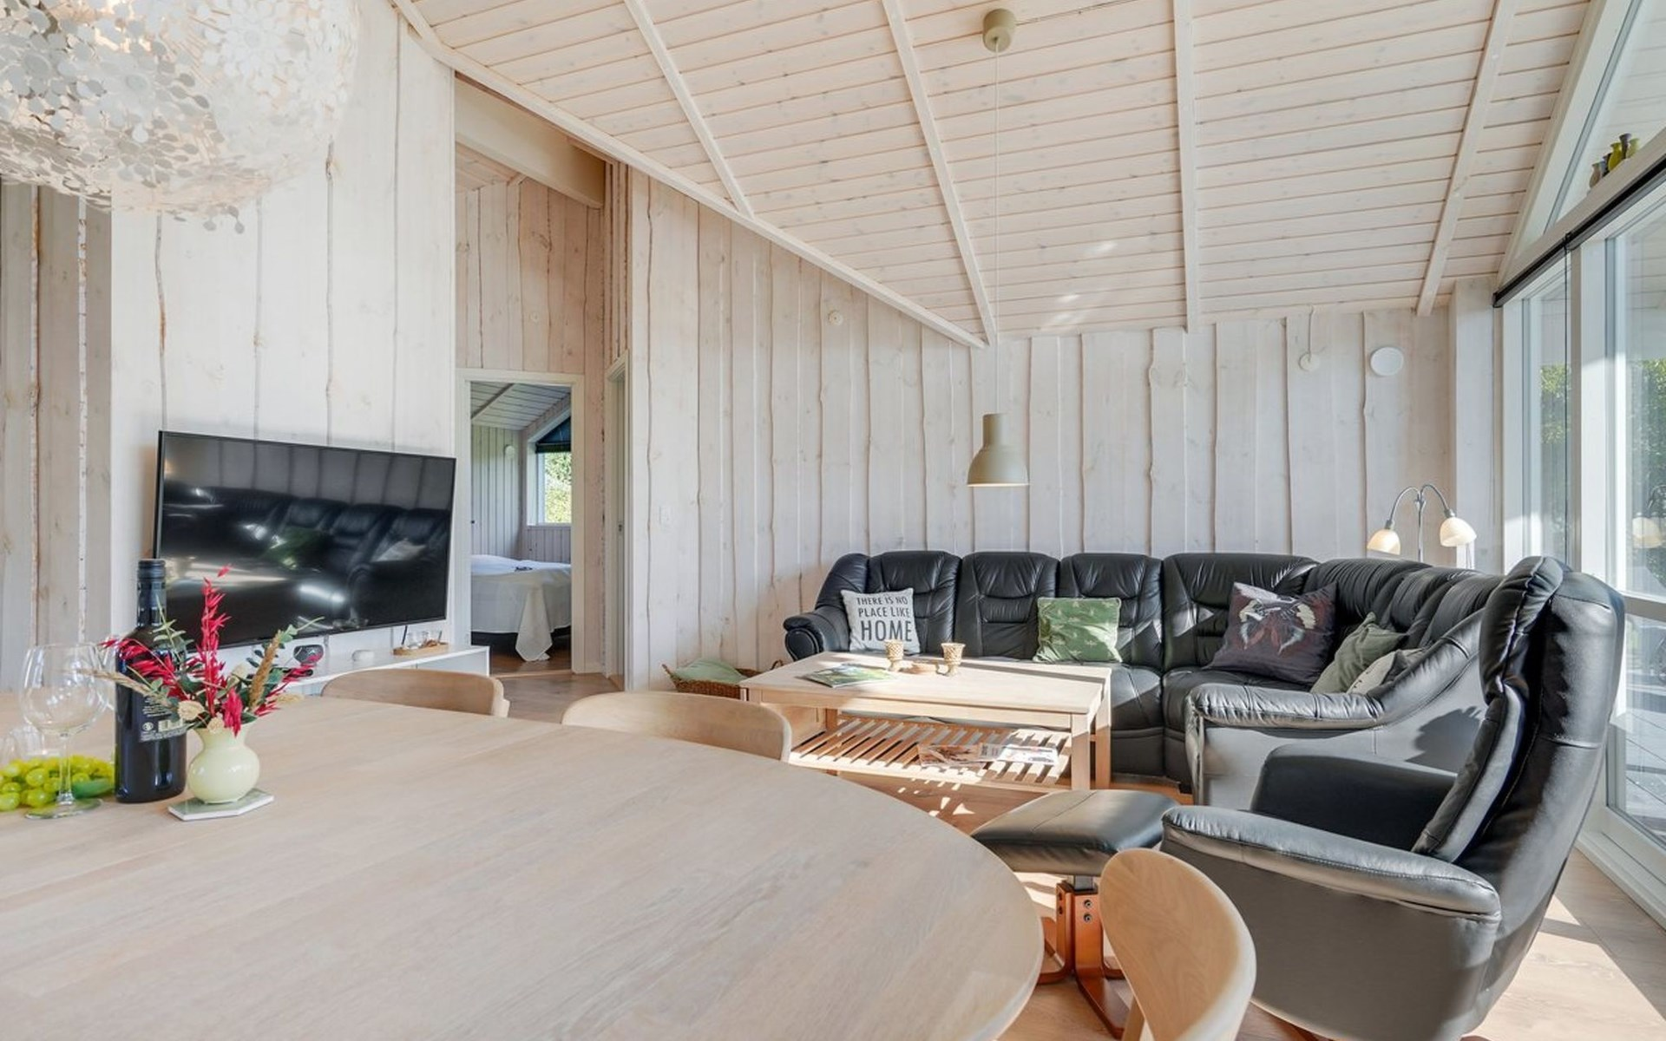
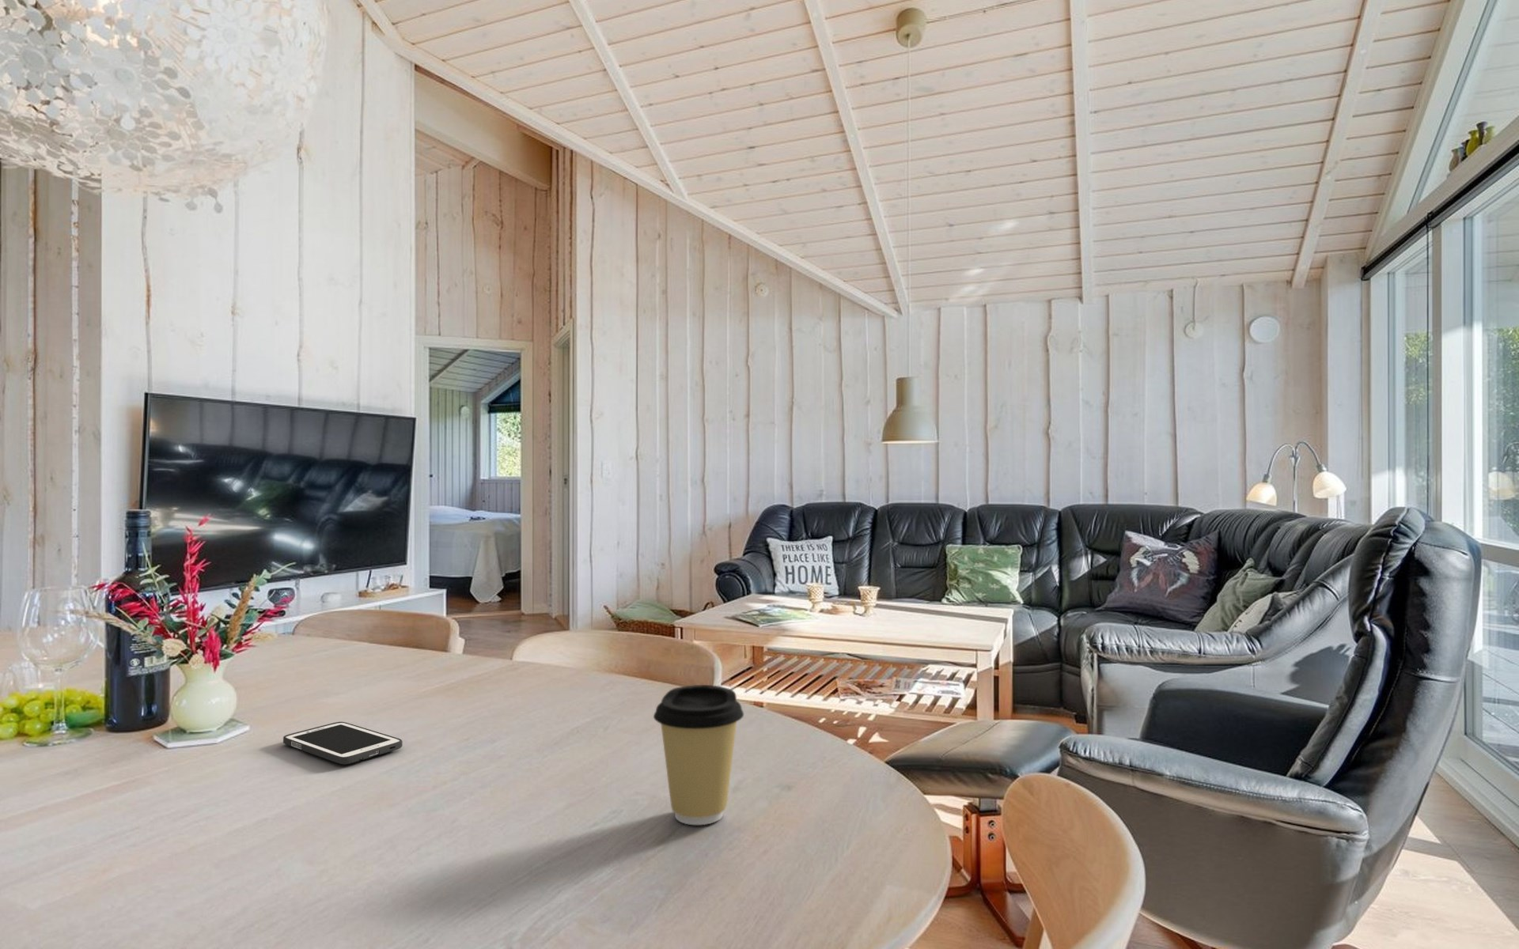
+ cell phone (342, 741)
+ coffee cup (699, 754)
